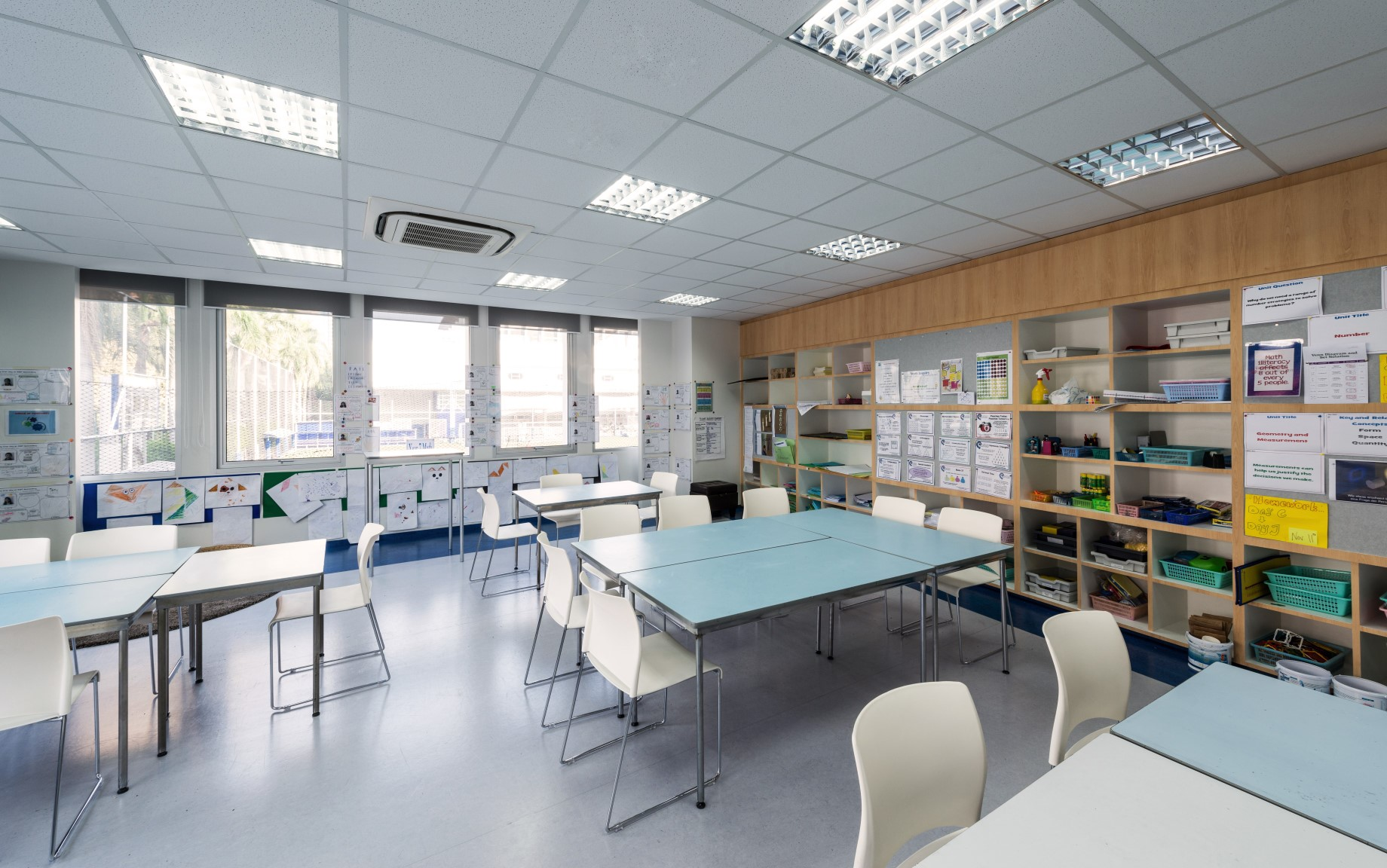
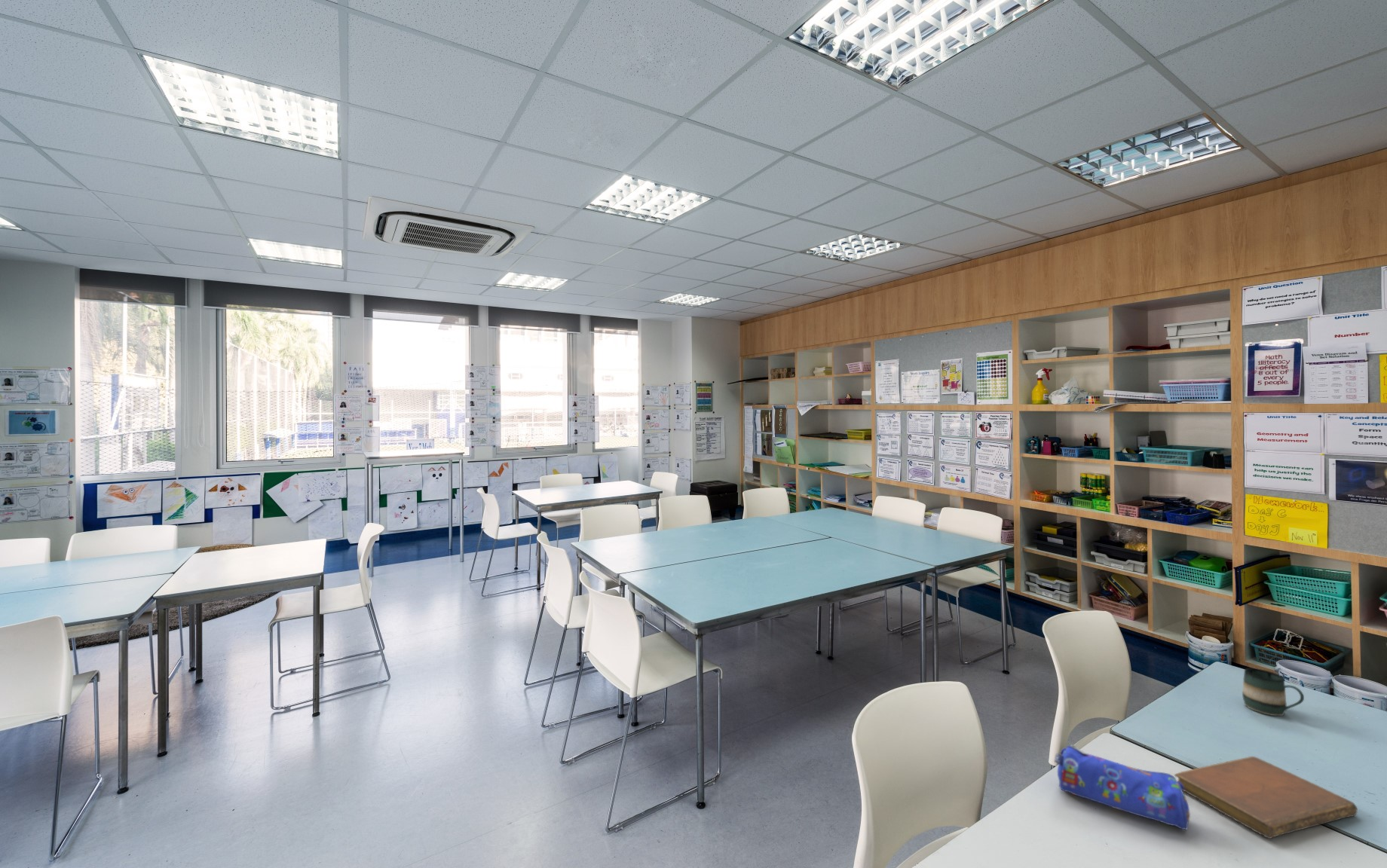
+ pencil case (1118, 784)
+ notebook (1261, 793)
+ mug (1272, 694)
